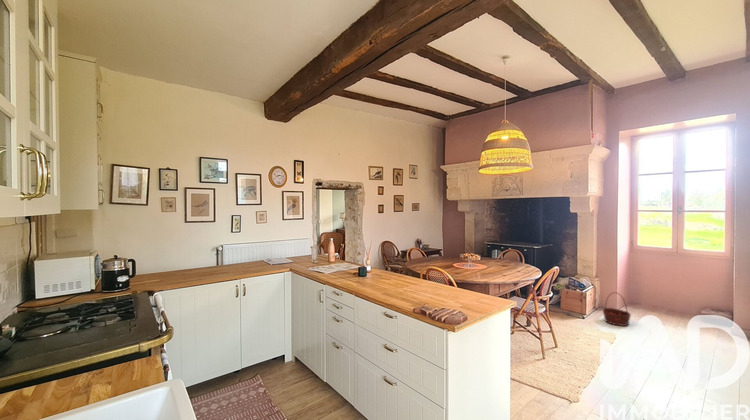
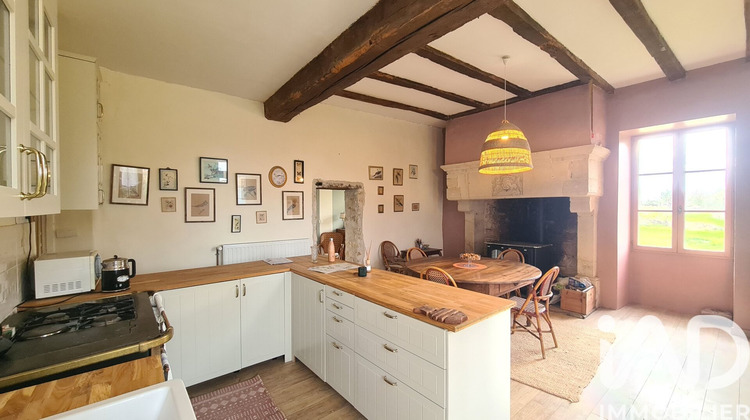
- basket (616, 309)
